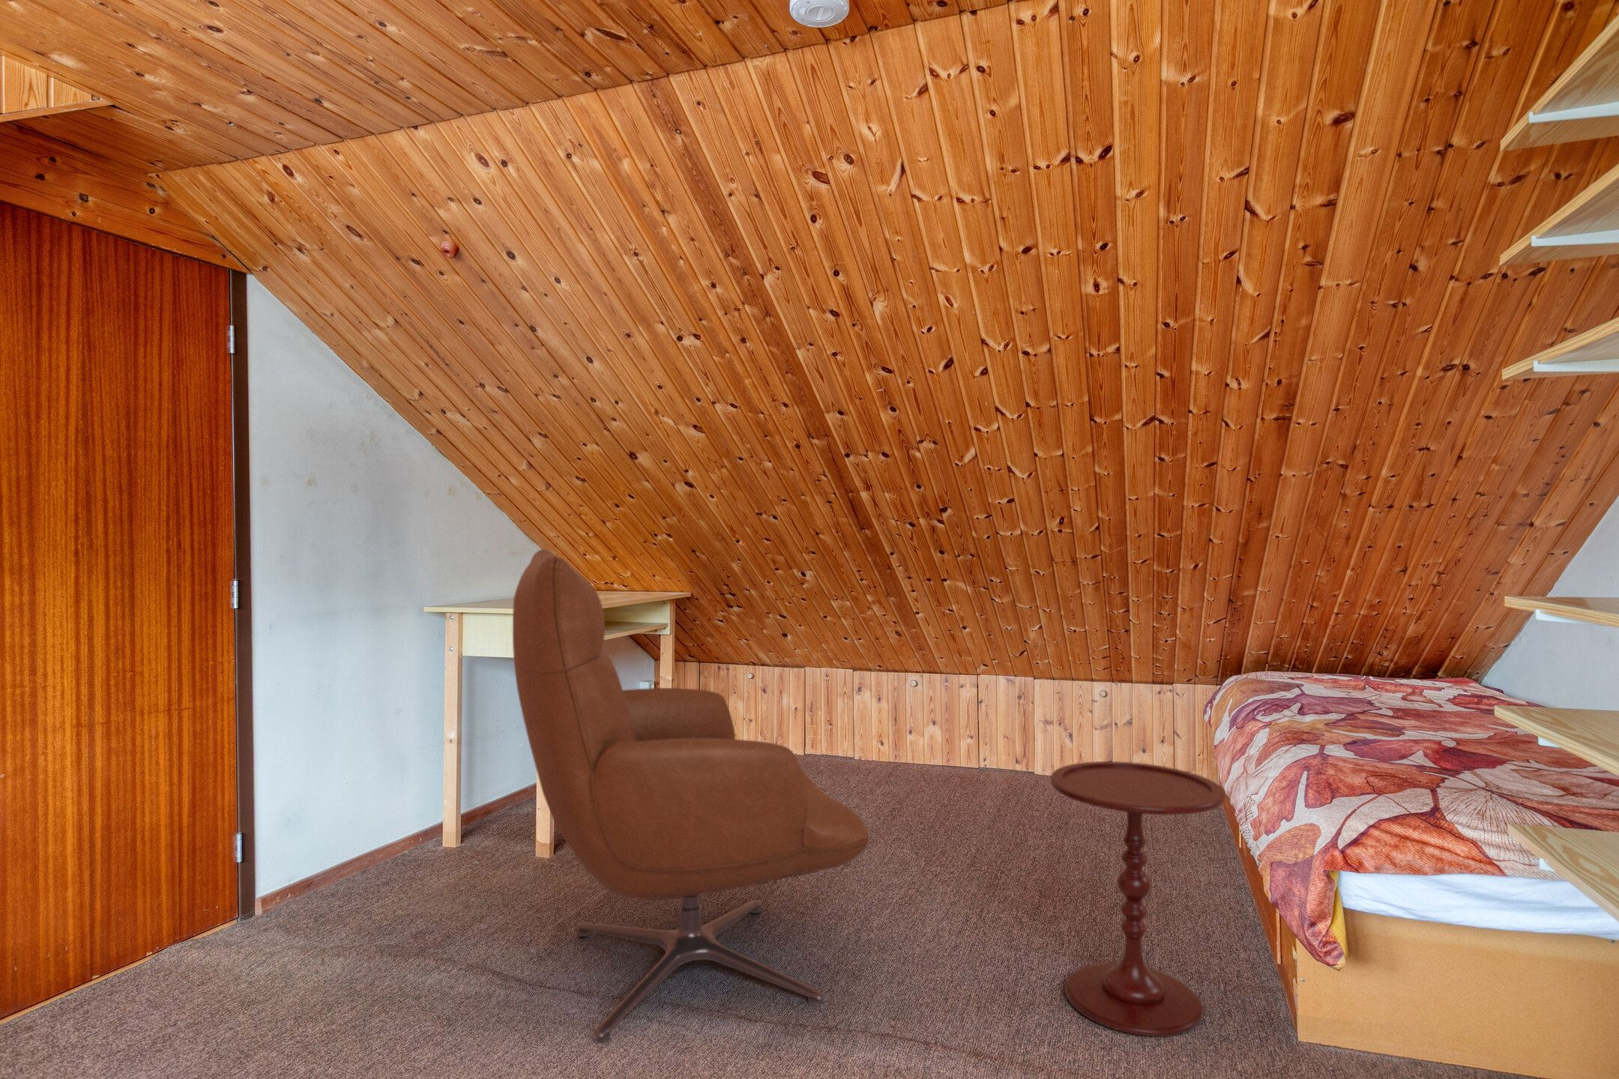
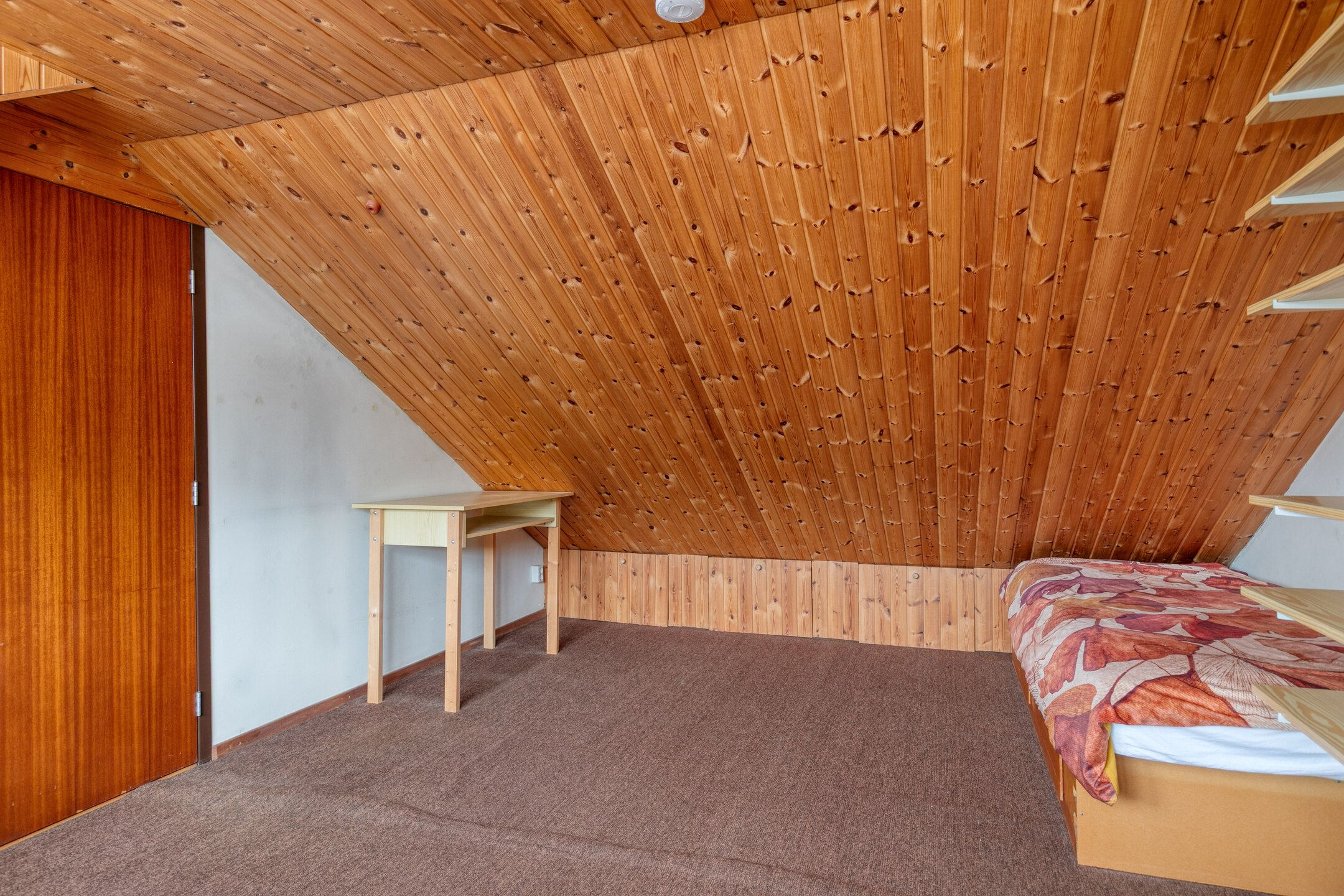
- chair (682, 760)
- side table (1134, 891)
